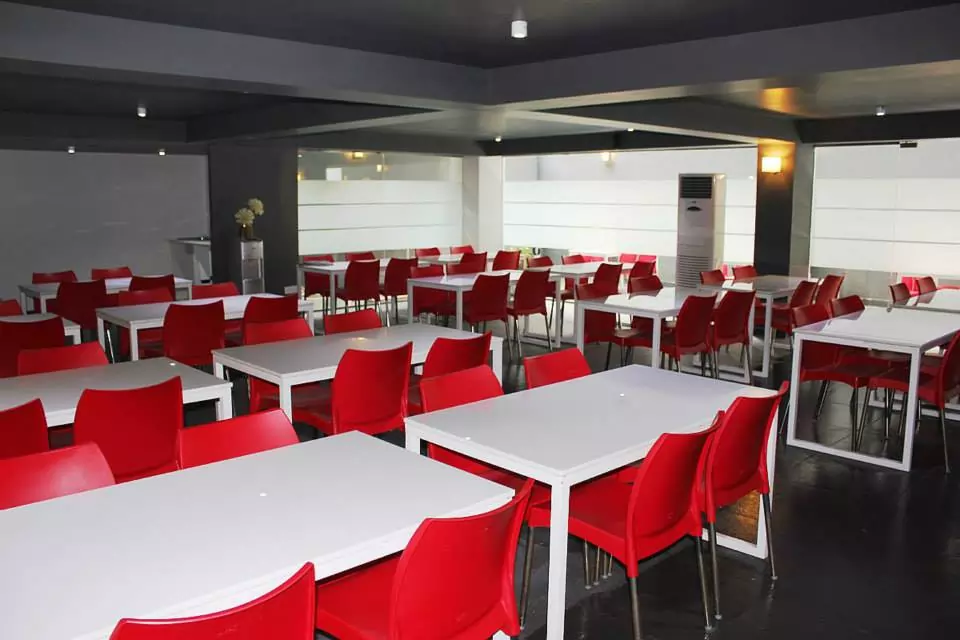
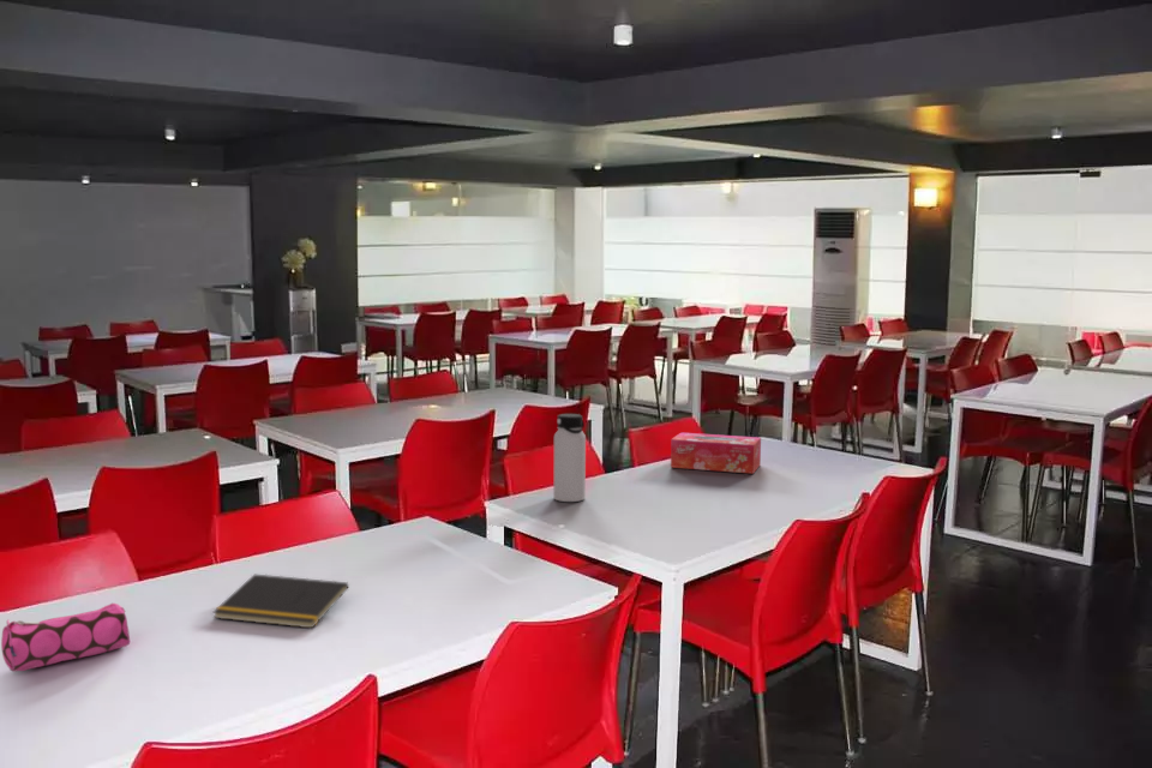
+ tissue box (715, 452)
+ pencil case (67, 634)
+ notepad (282, 599)
+ water bottle (569, 456)
